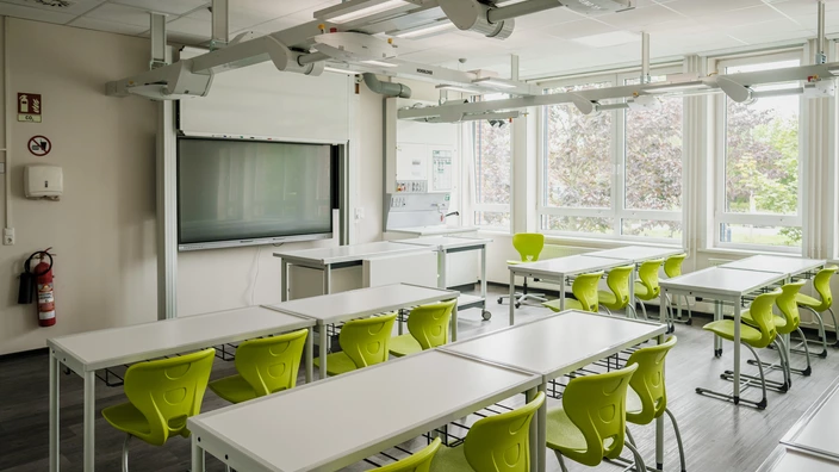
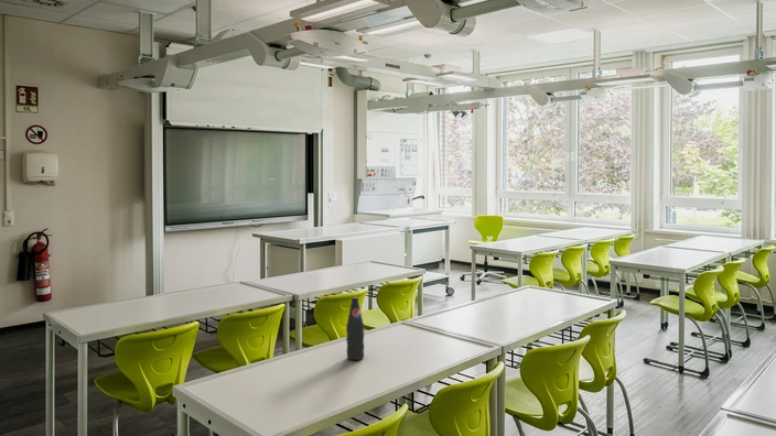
+ bottle (355, 327)
